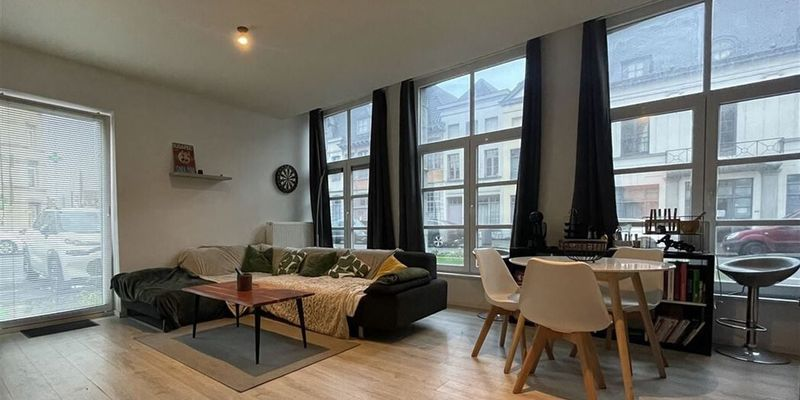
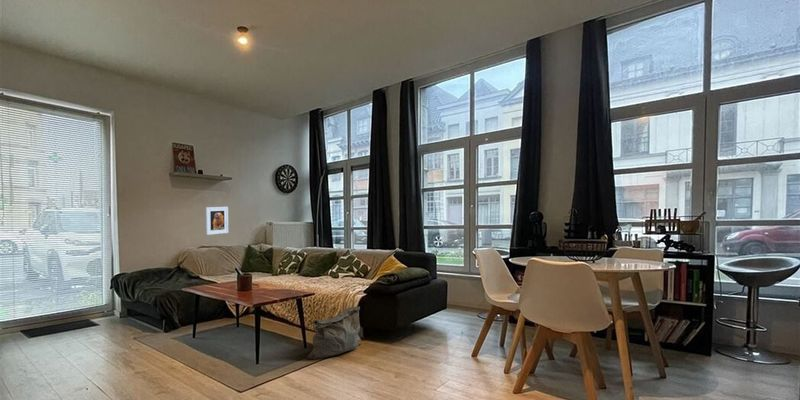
+ bag (336, 331)
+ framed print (217, 220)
